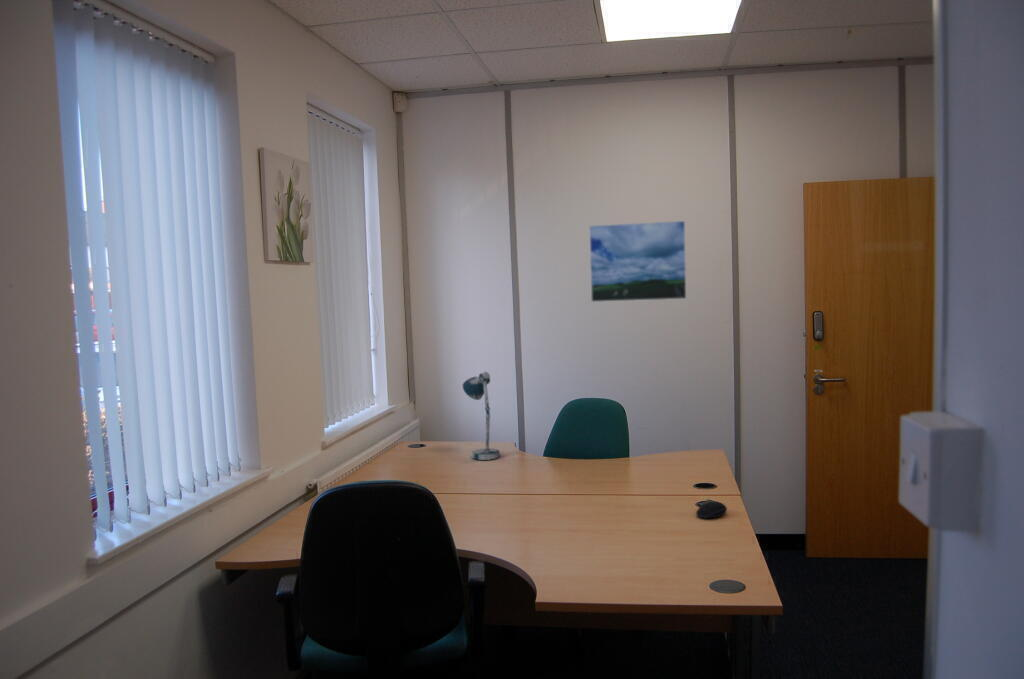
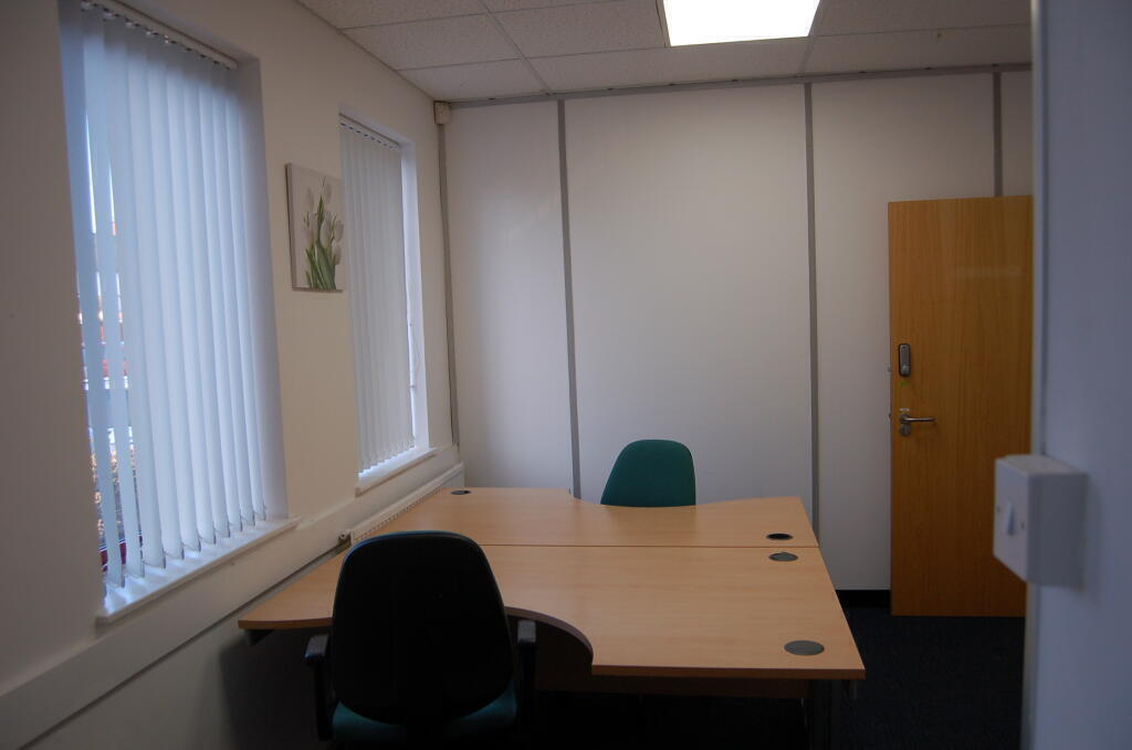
- desk lamp (486, 413)
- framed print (637, 262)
- computer mouse (711, 509)
